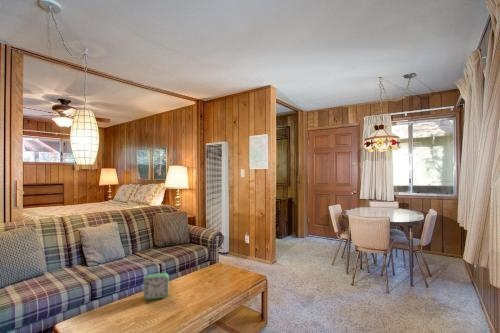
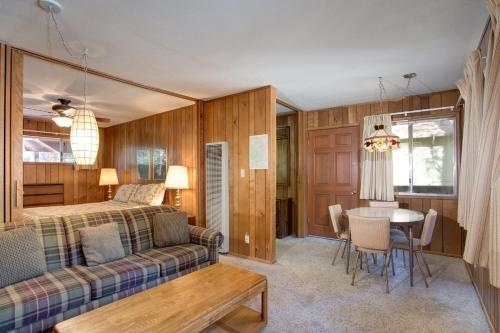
- alarm clock (156, 285)
